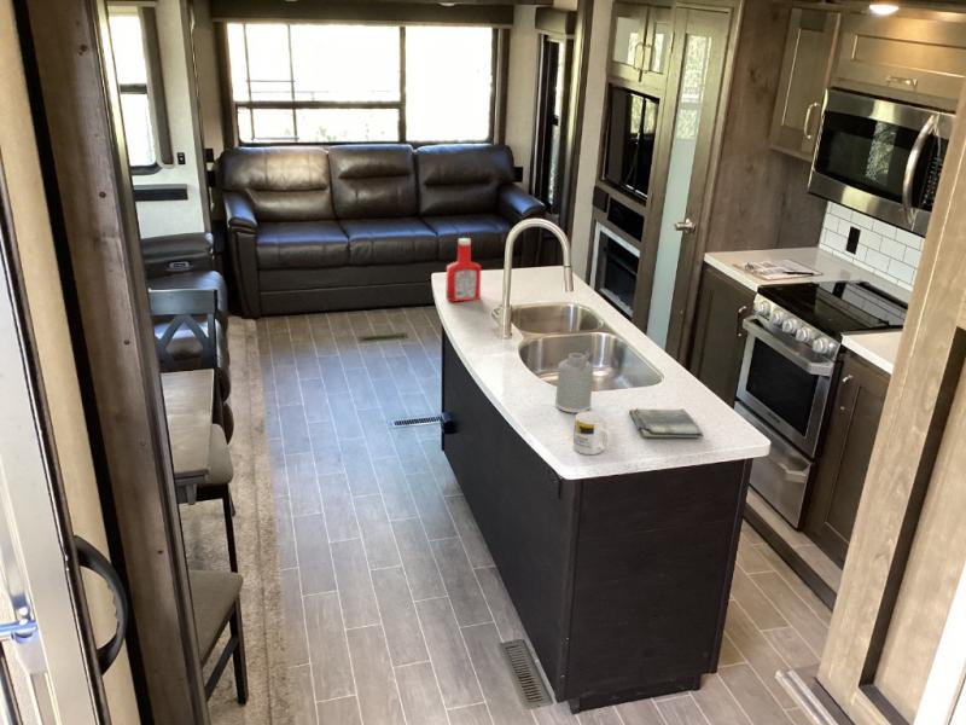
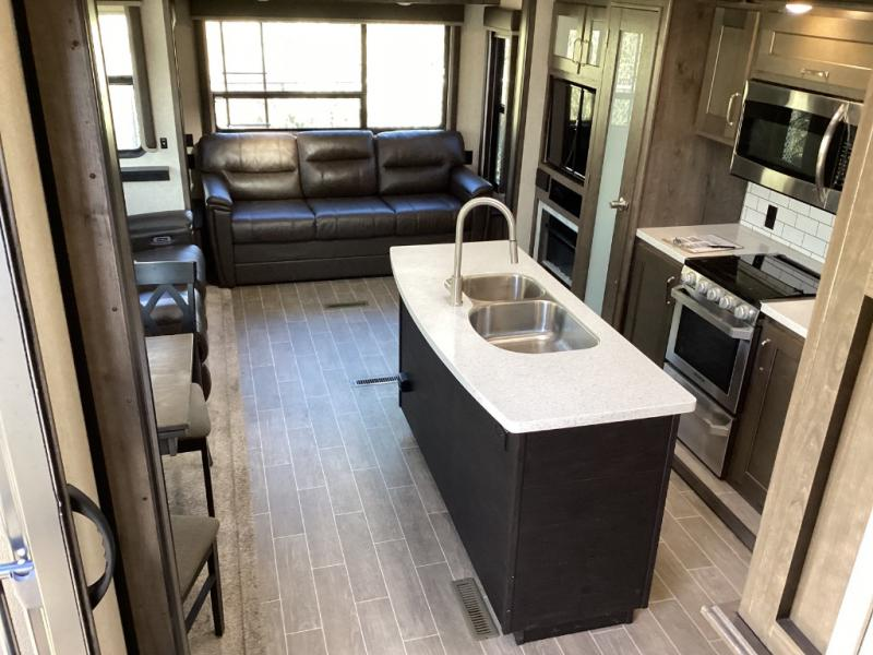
- soap dispenser (577, 376)
- soap bottle (464, 268)
- dish towel (664, 420)
- mug (593, 435)
